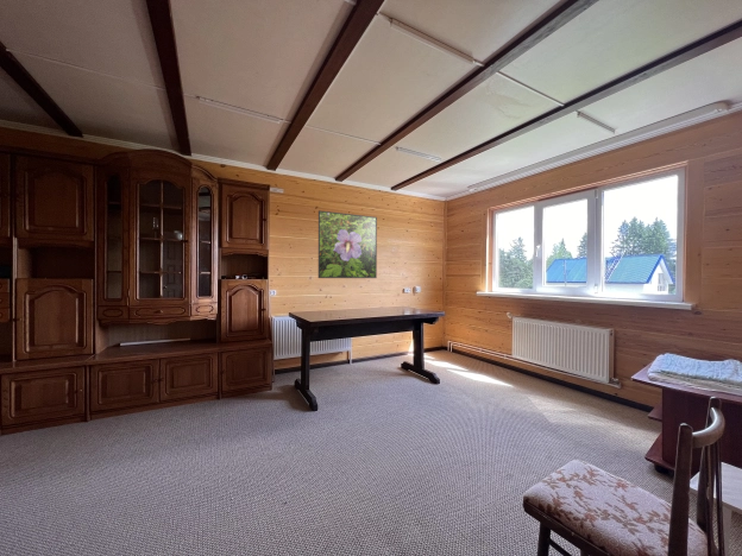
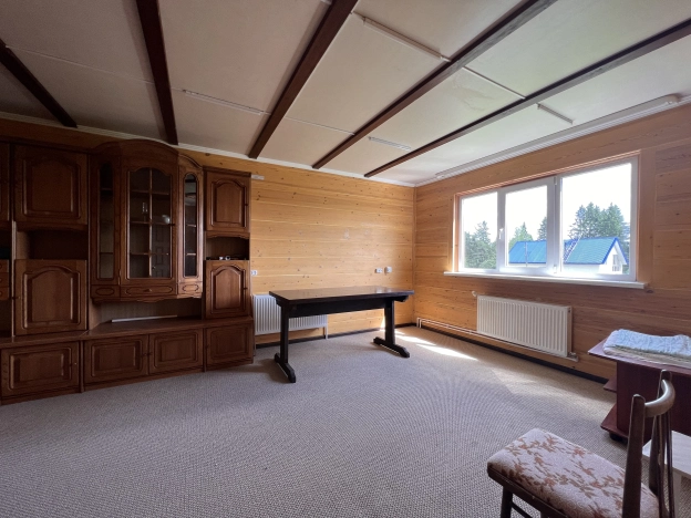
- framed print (348, 246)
